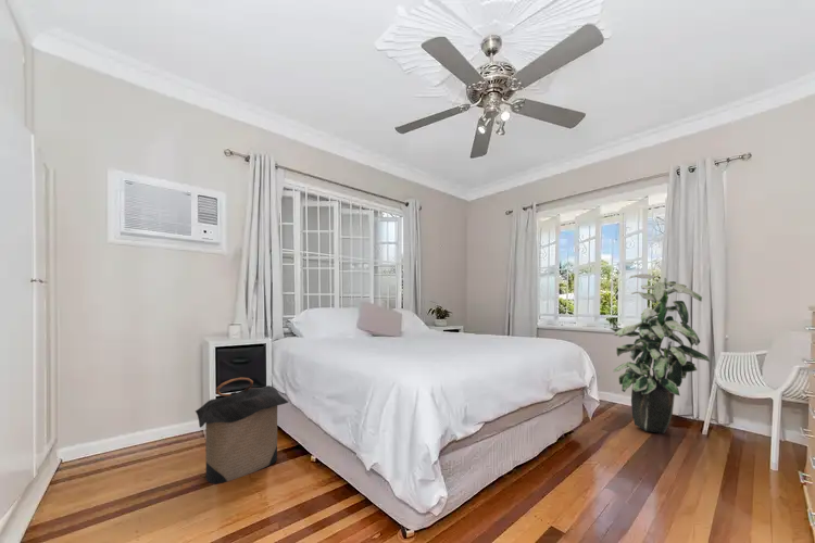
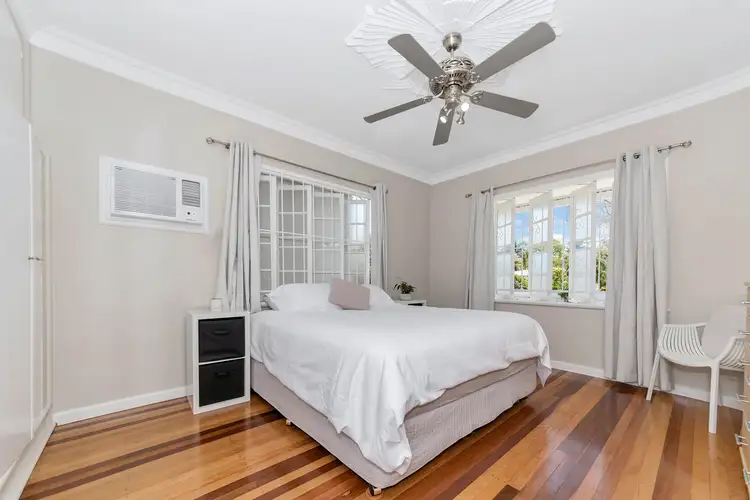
- indoor plant (652, 351)
- laundry hamper (243, 419)
